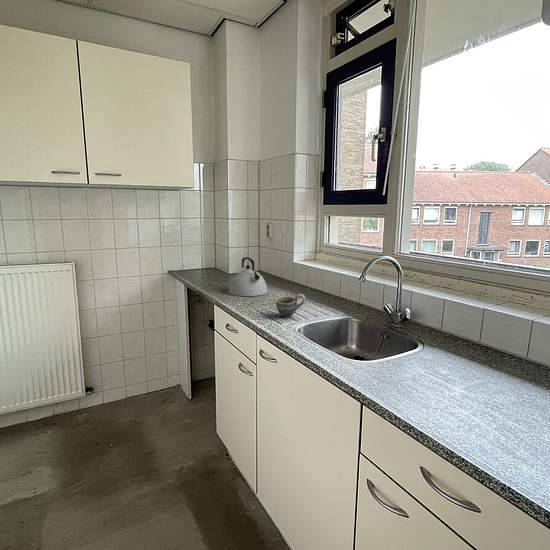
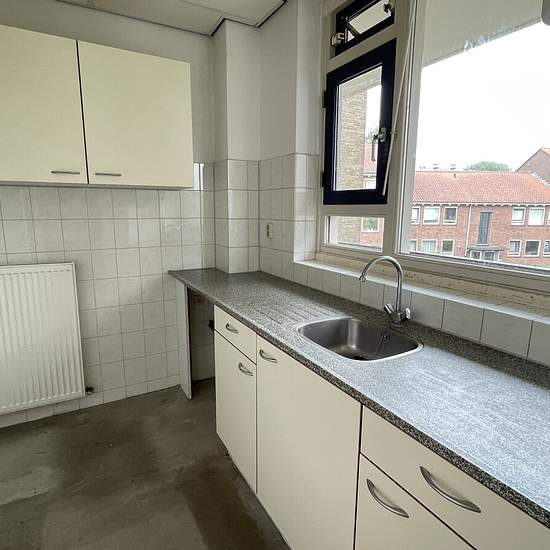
- cup (288, 304)
- kettle (248, 274)
